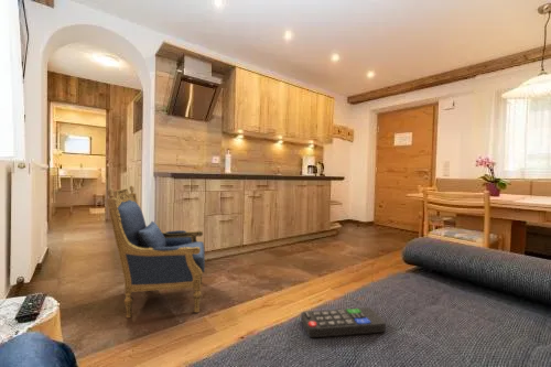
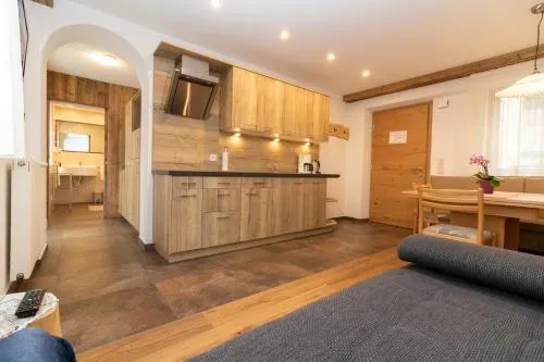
- armchair (163, 236)
- remote control (342, 321)
